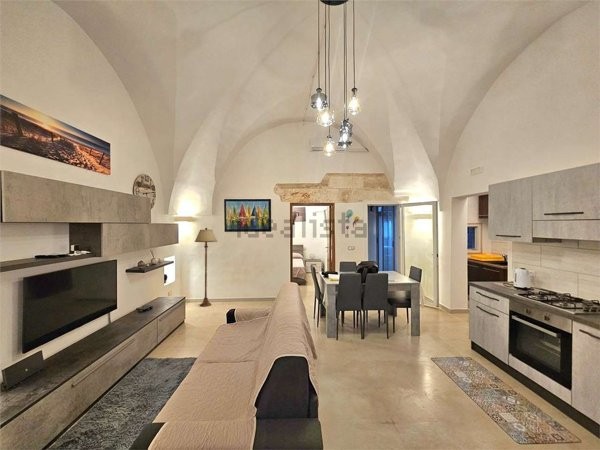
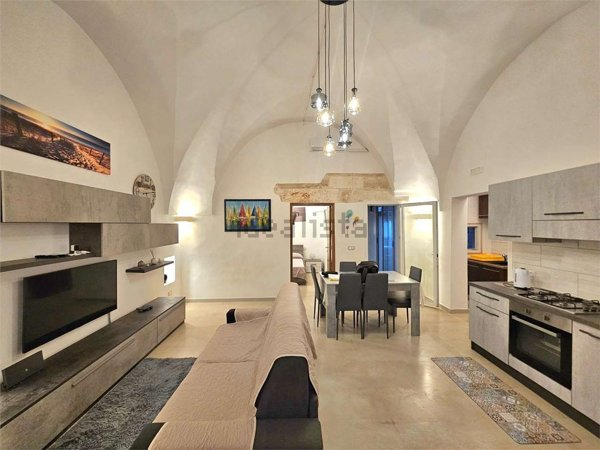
- floor lamp (205, 266)
